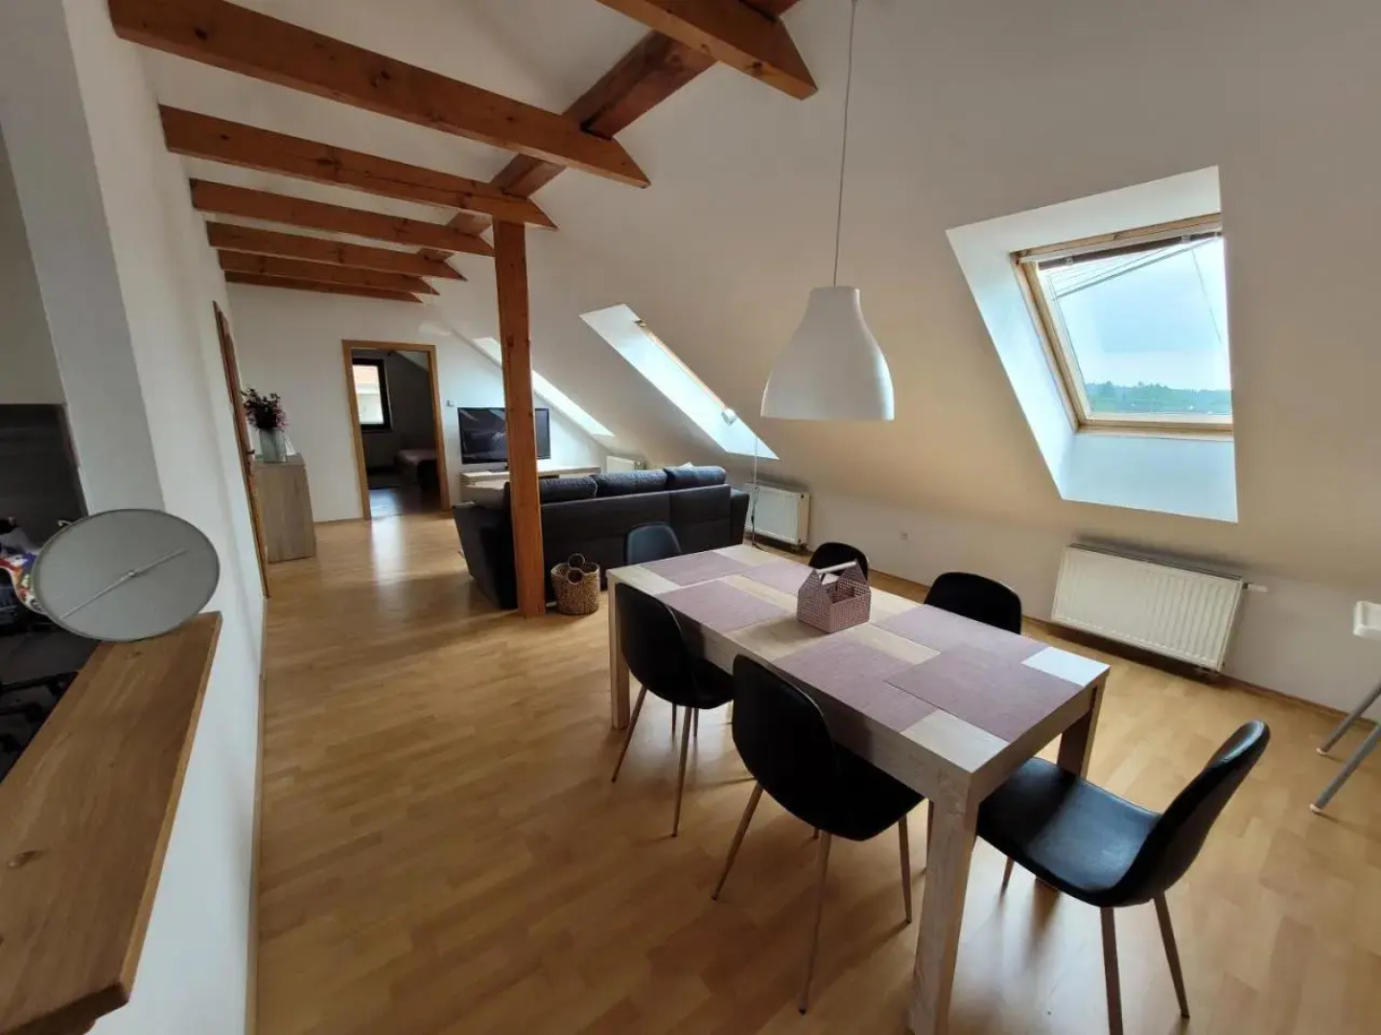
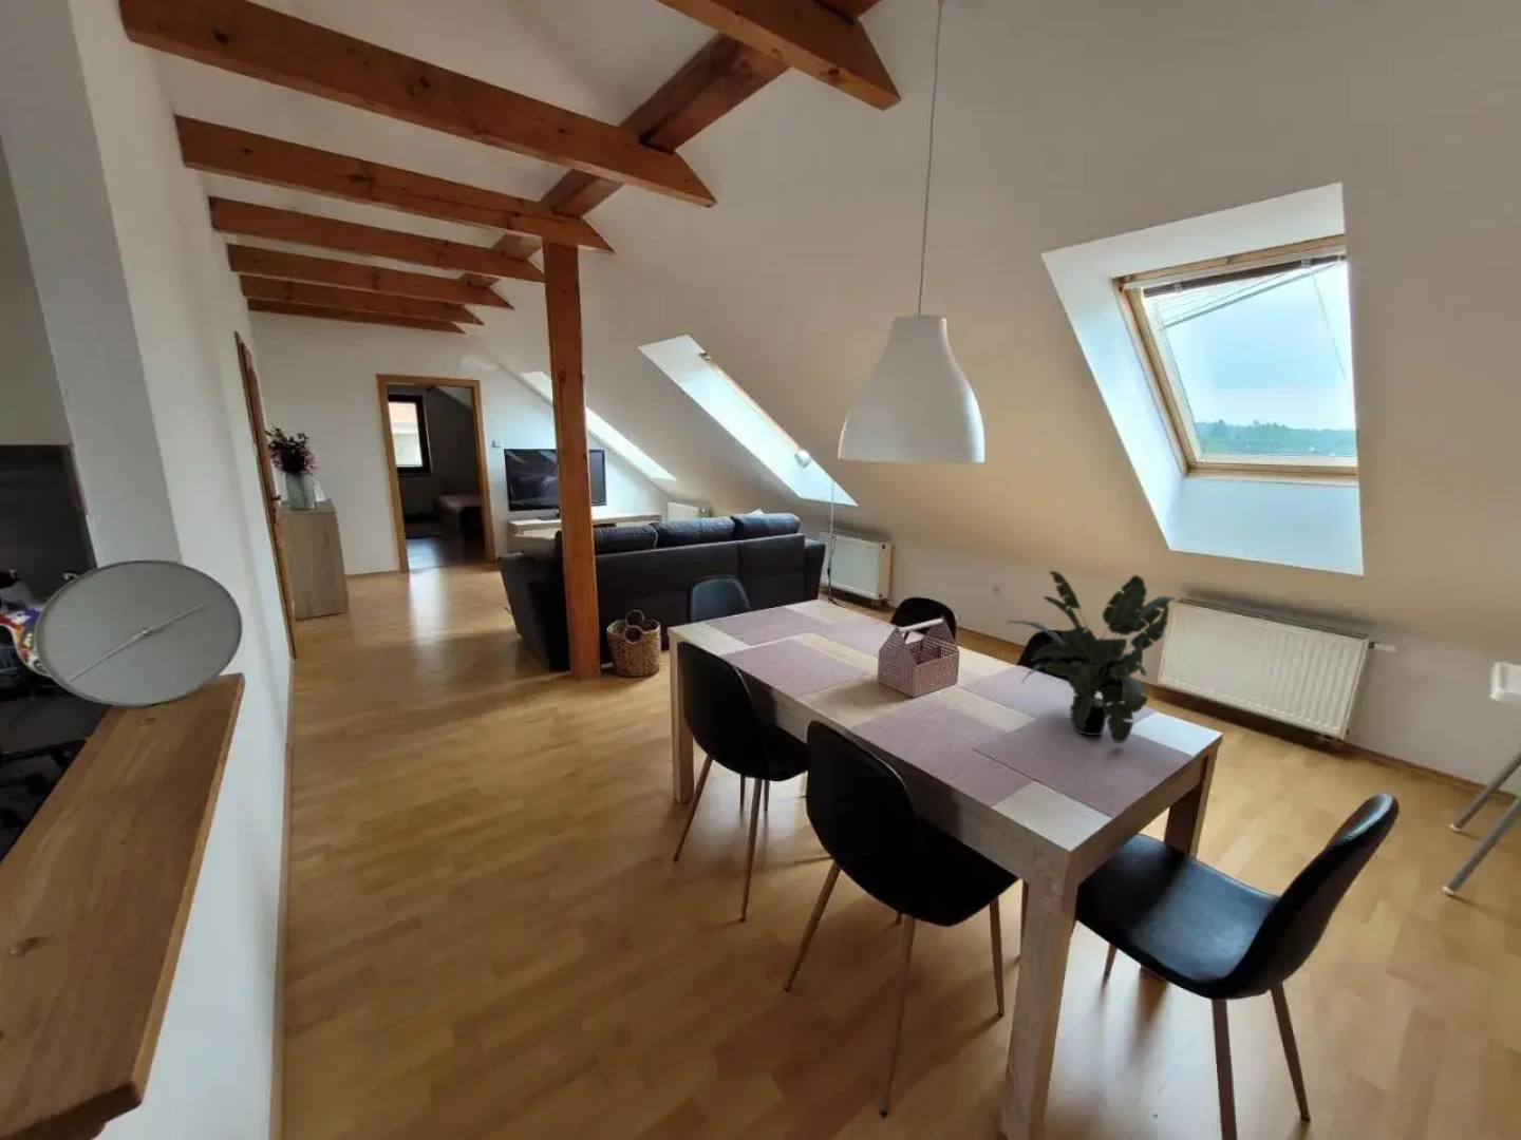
+ potted plant (1086, 650)
